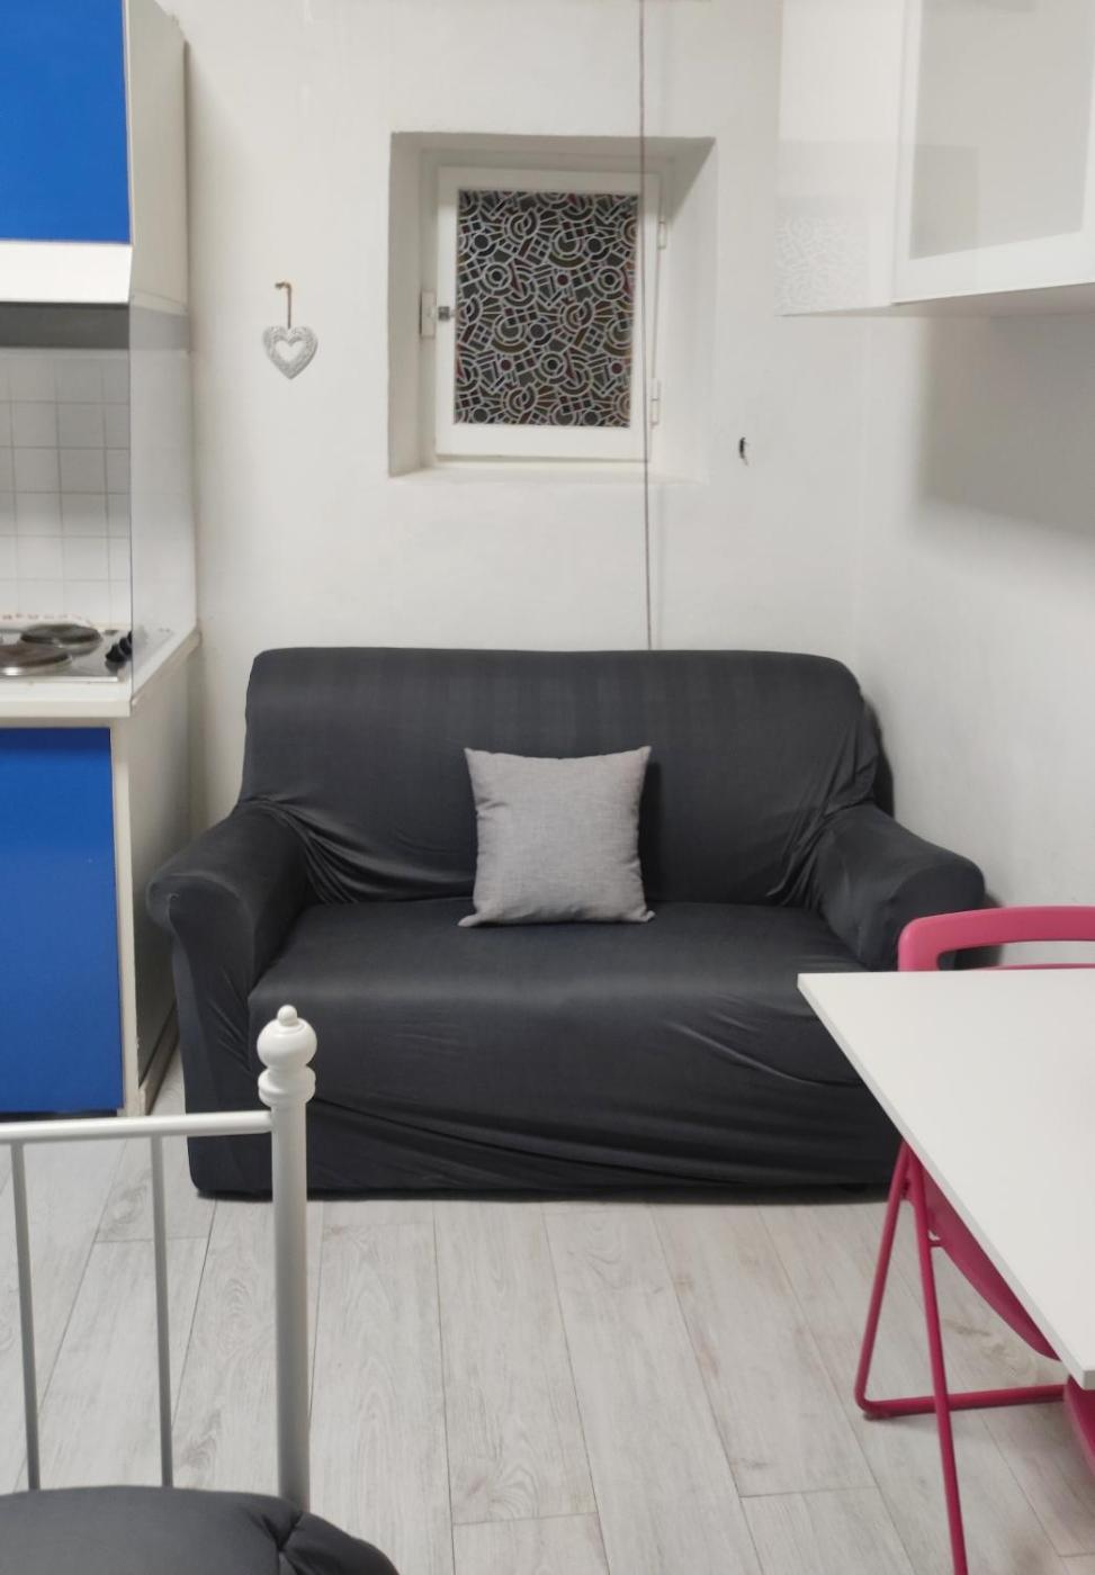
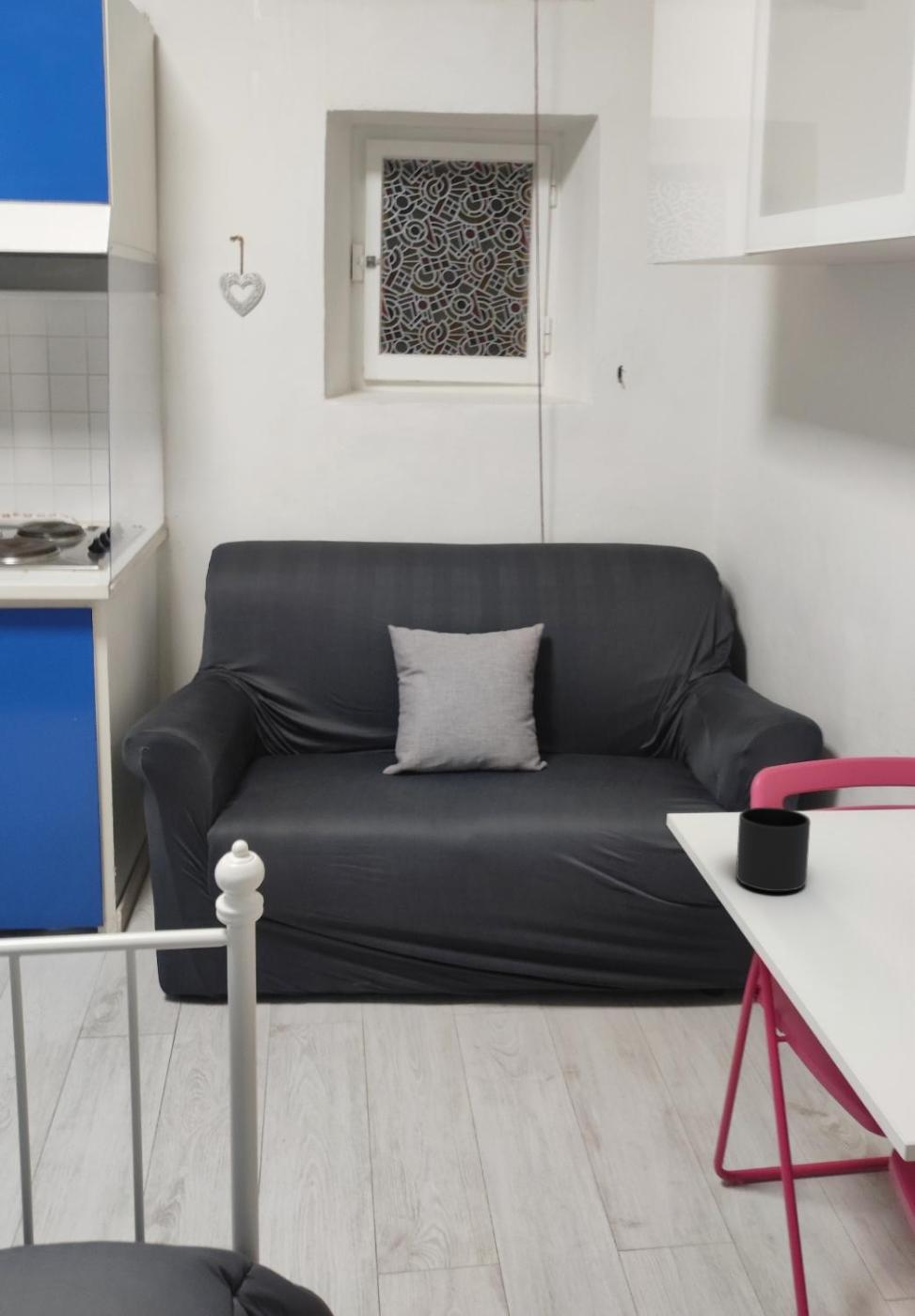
+ mug (770, 845)
